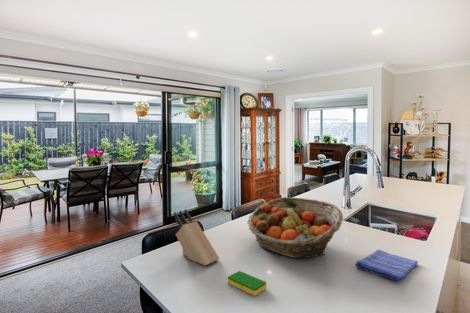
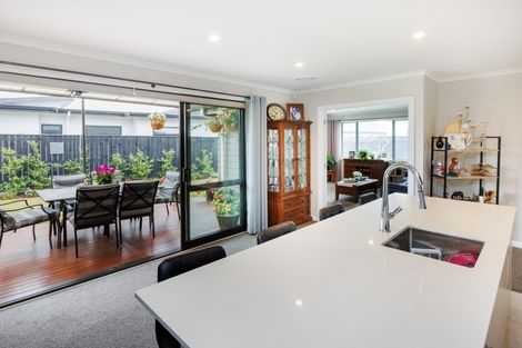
- dish sponge (246, 282)
- dish towel (386, 262)
- knife block (194, 234)
- fruit basket (292, 224)
